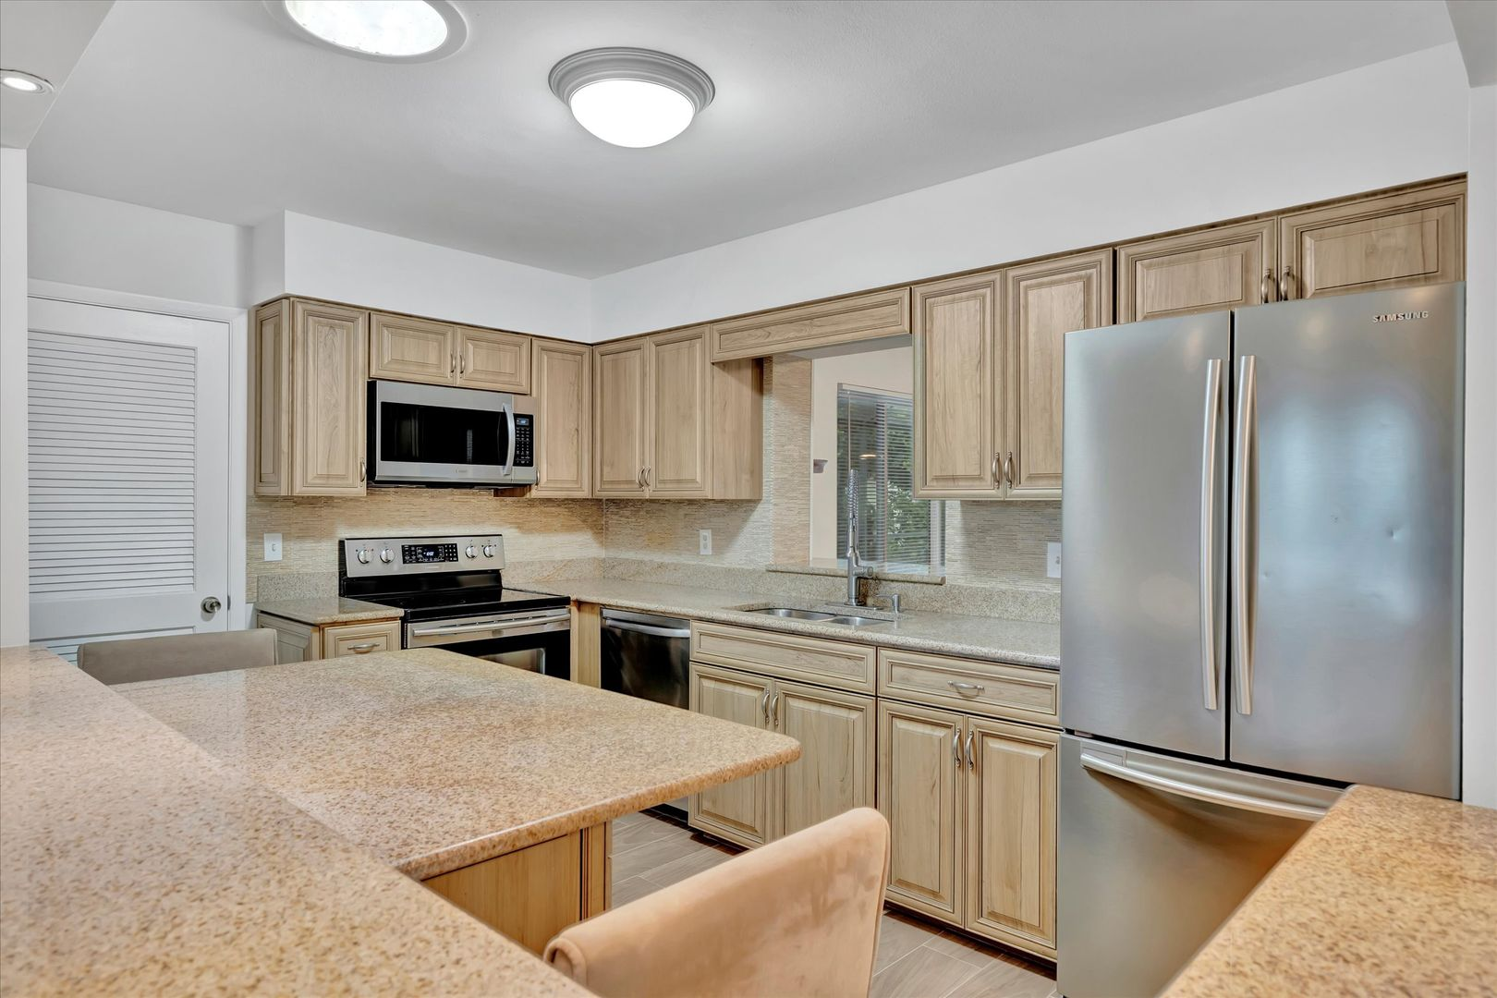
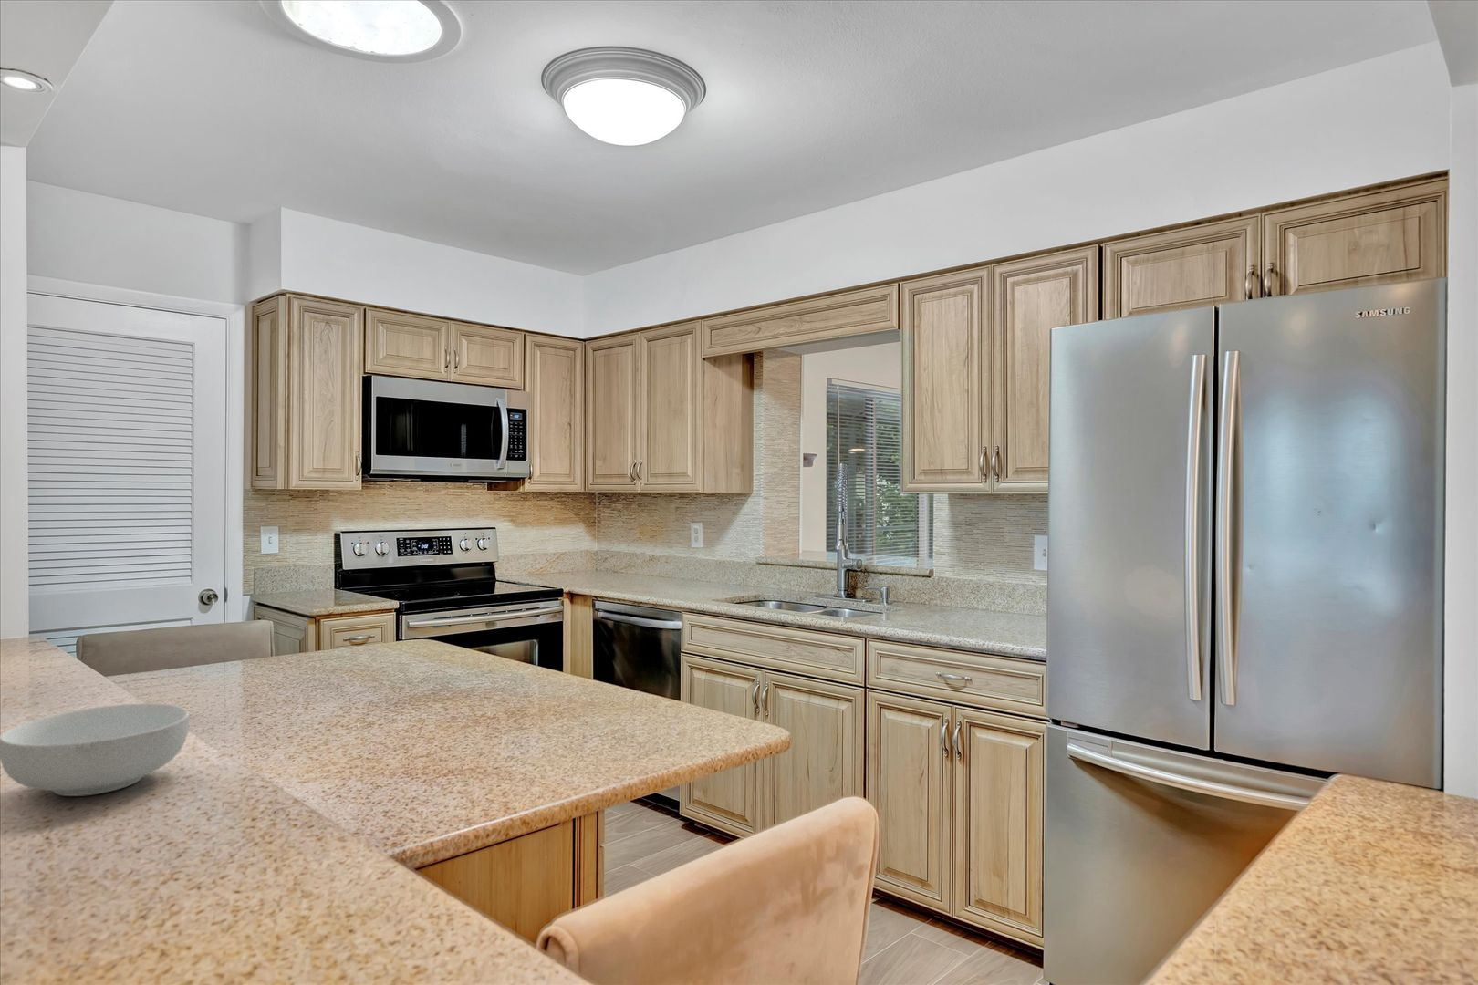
+ cereal bowl (99, 752)
